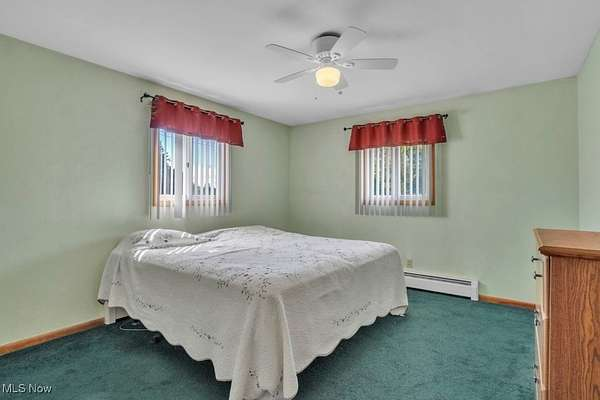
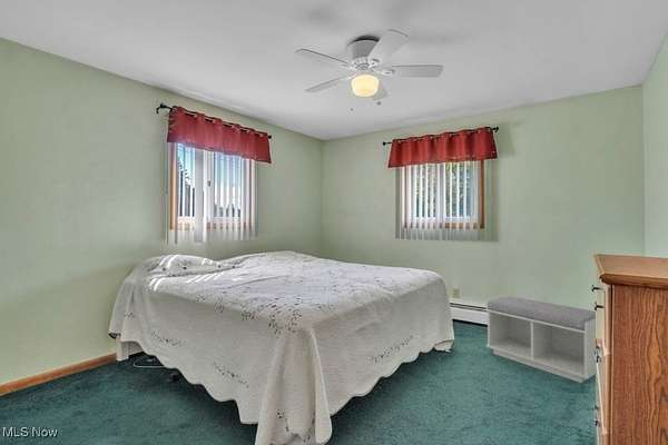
+ bench (541, 333)
